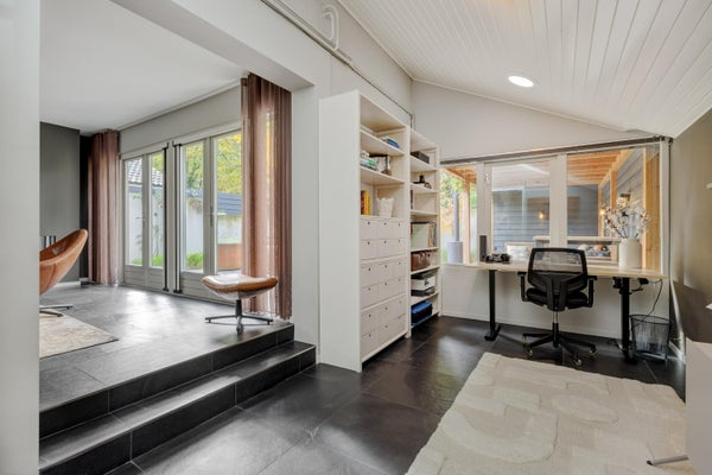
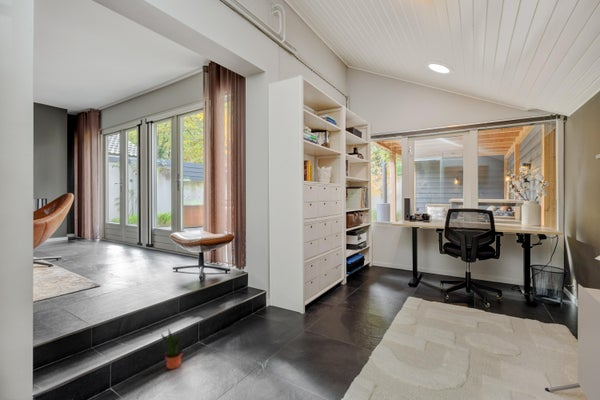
+ potted plant (171, 348)
